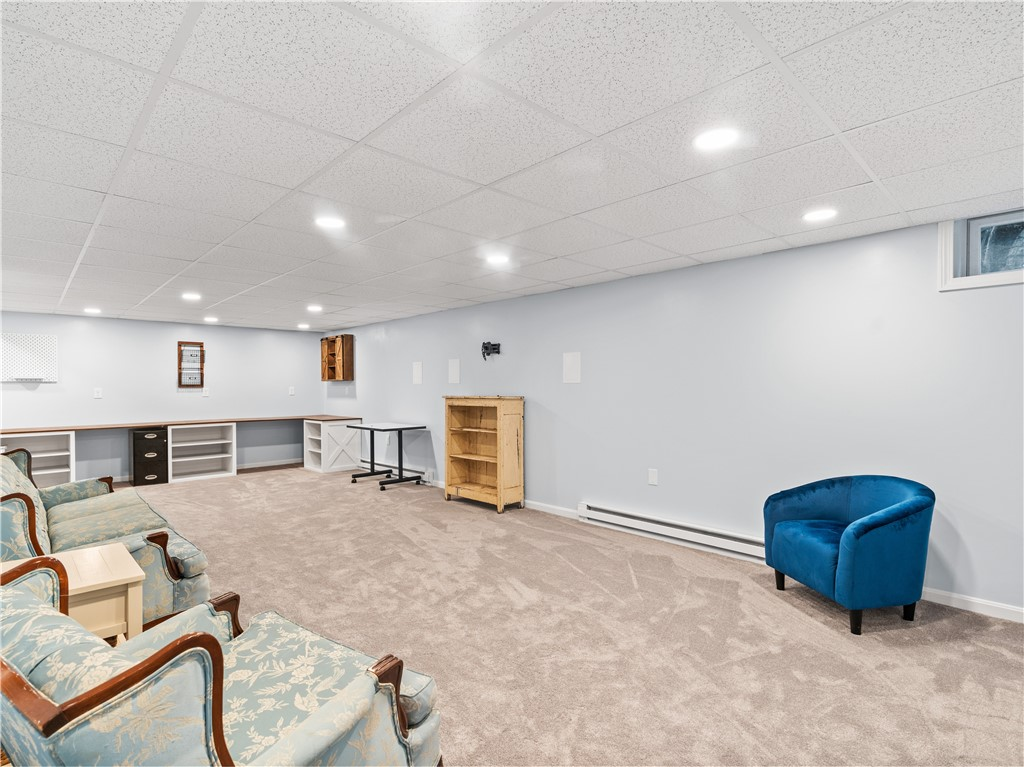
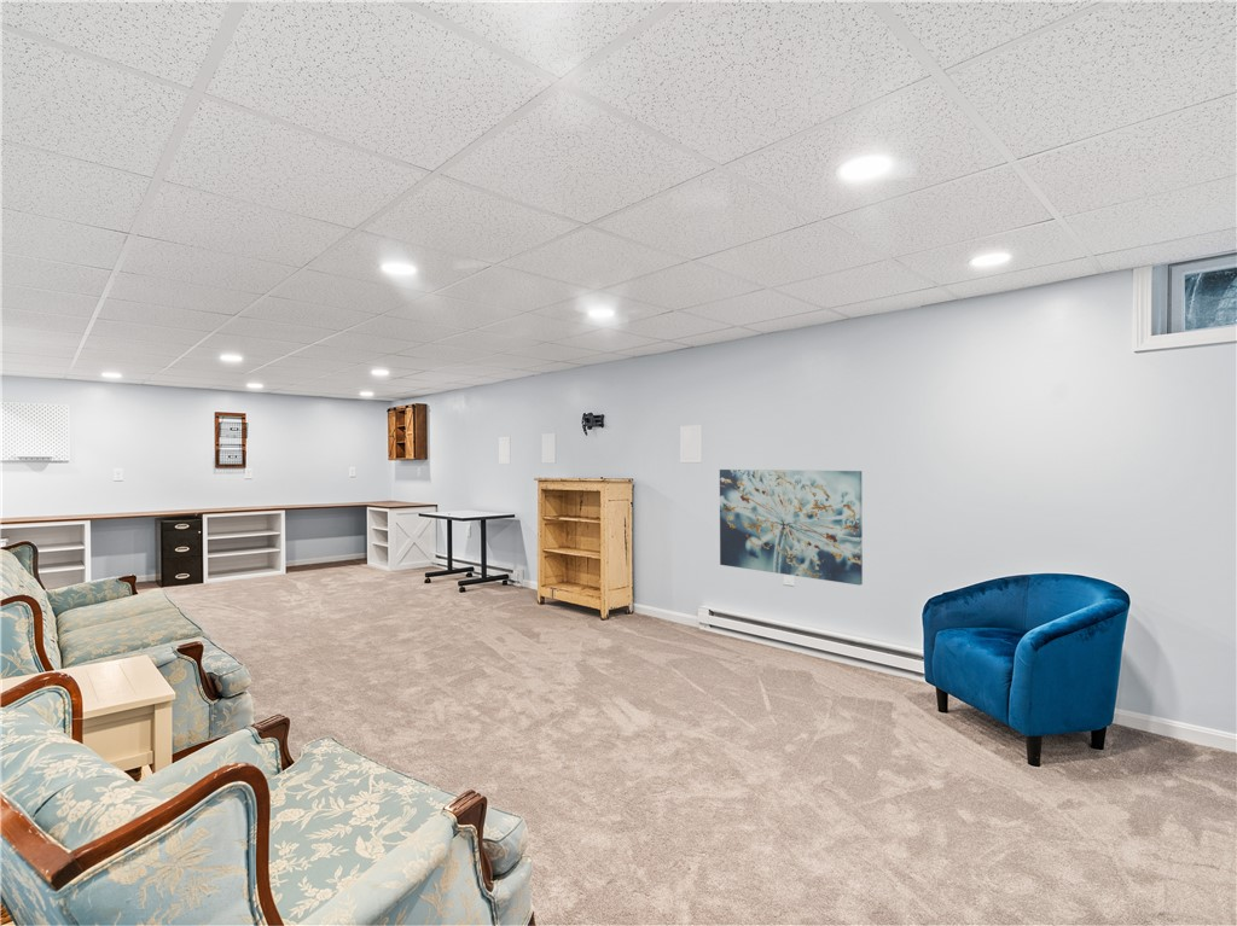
+ wall art (784, 522)
